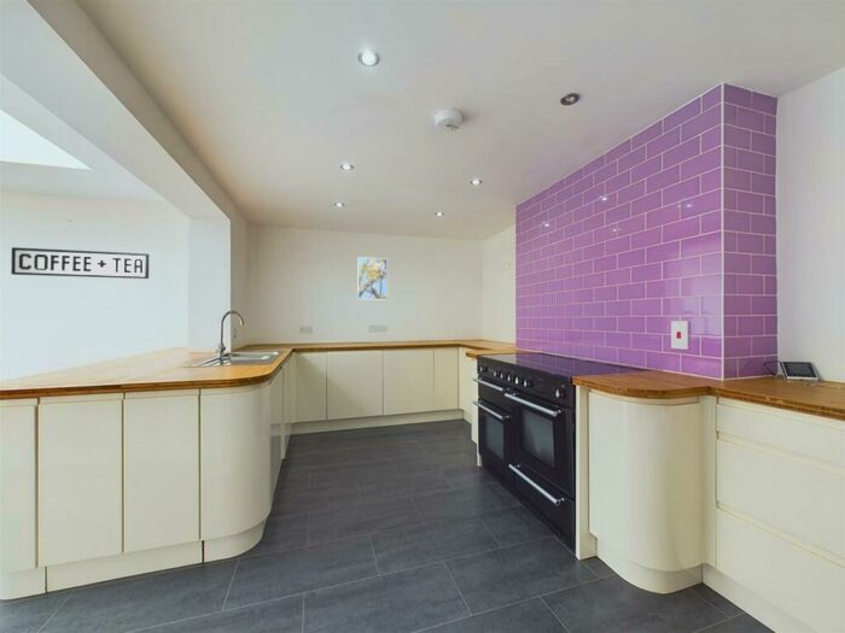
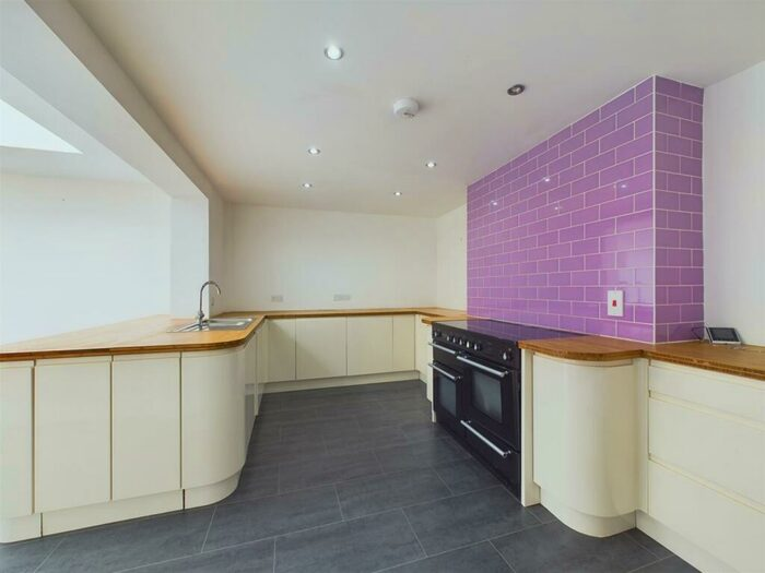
- sign (83, 263)
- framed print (372, 279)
